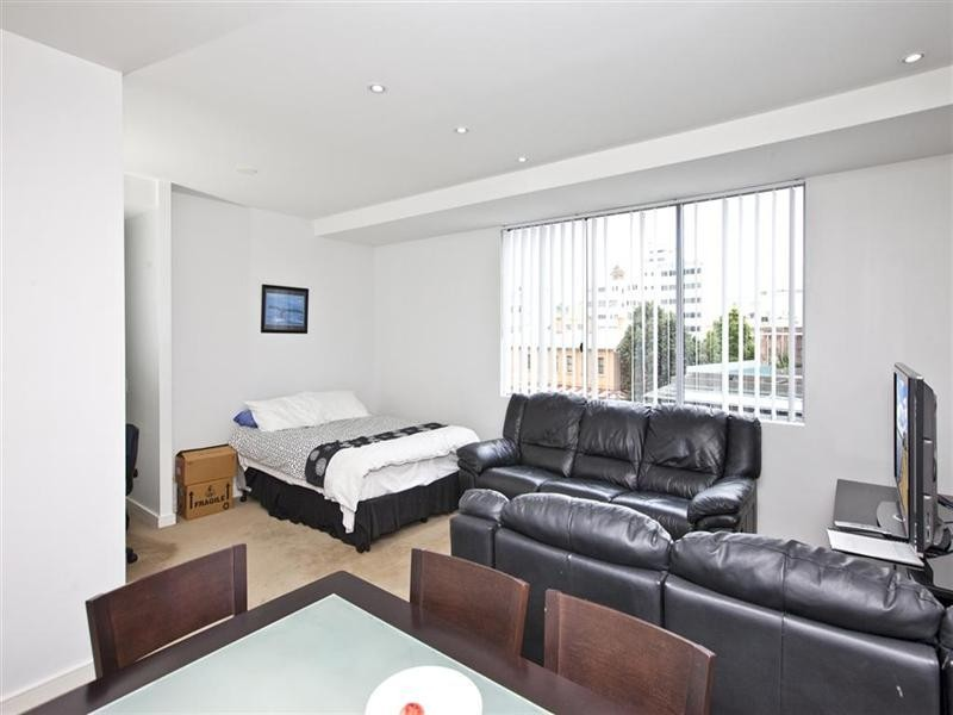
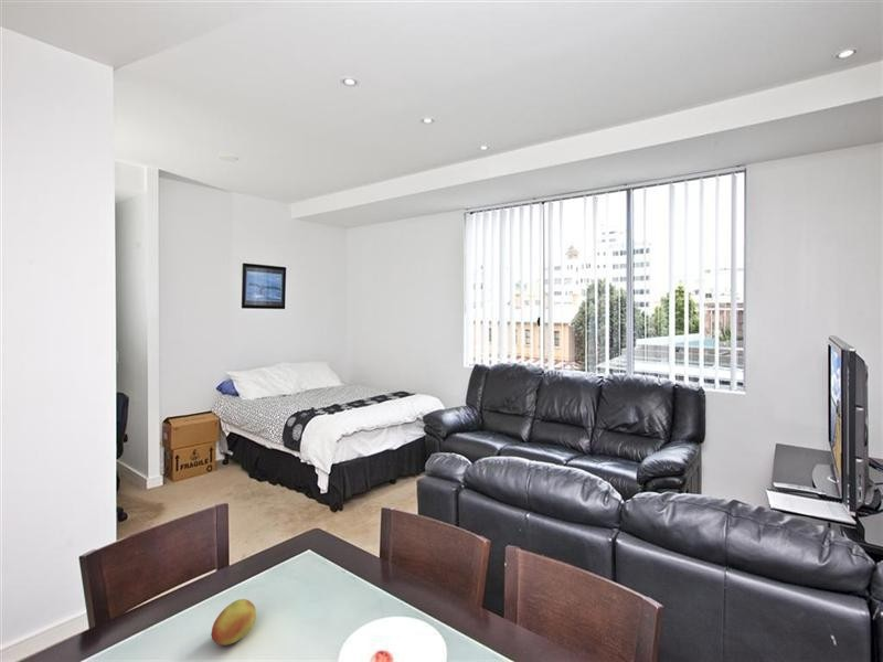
+ fruit (234, 620)
